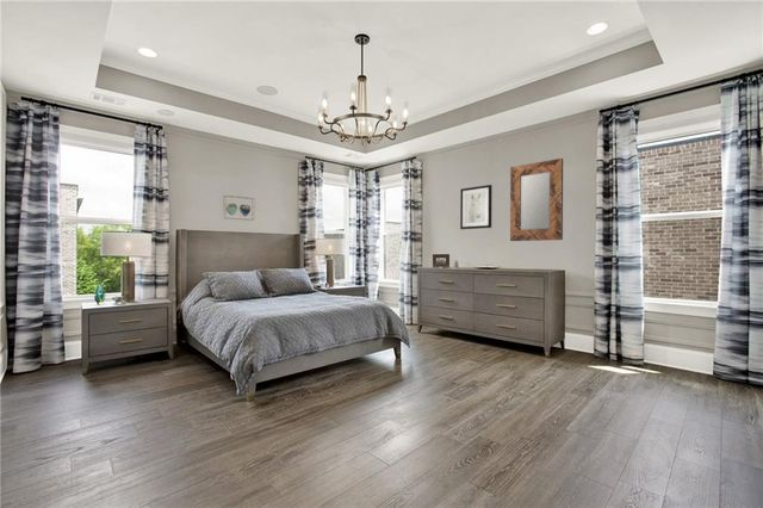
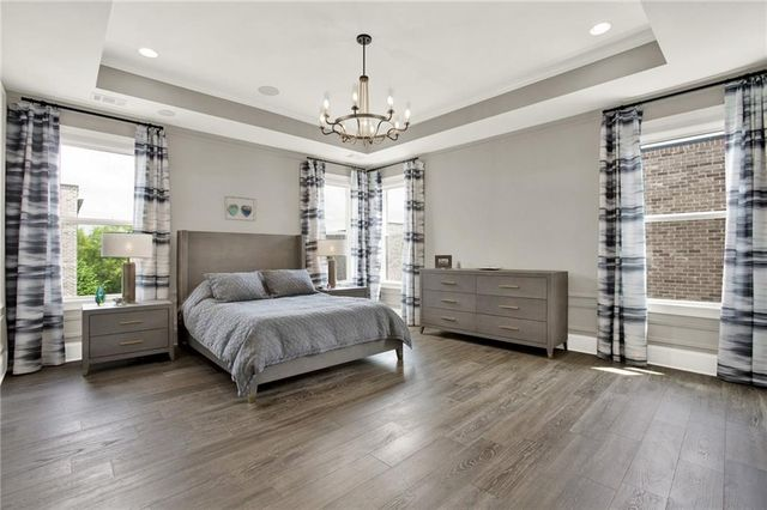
- home mirror (535, 202)
- wall art (474, 207)
